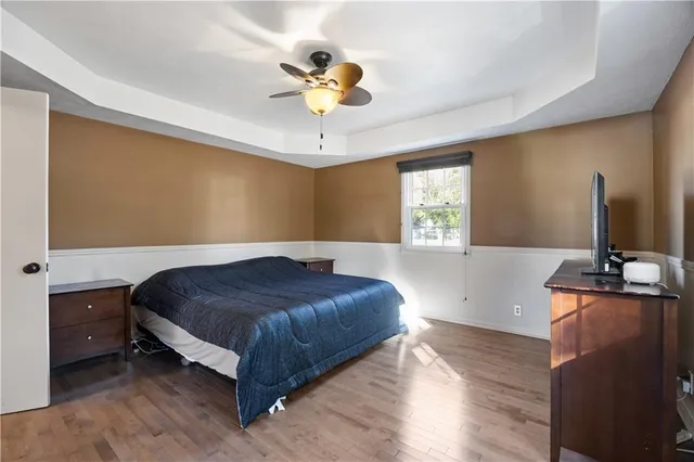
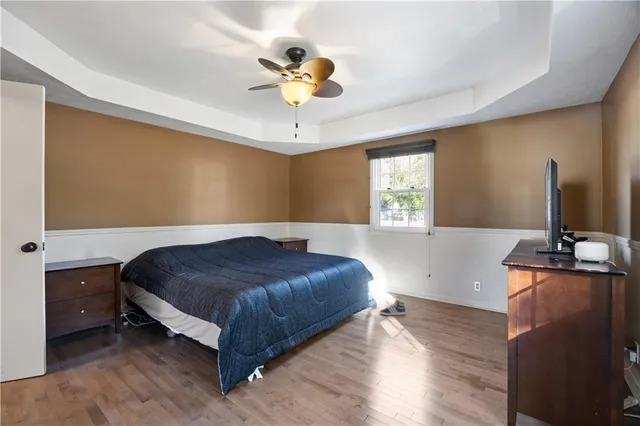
+ sneaker (392, 307)
